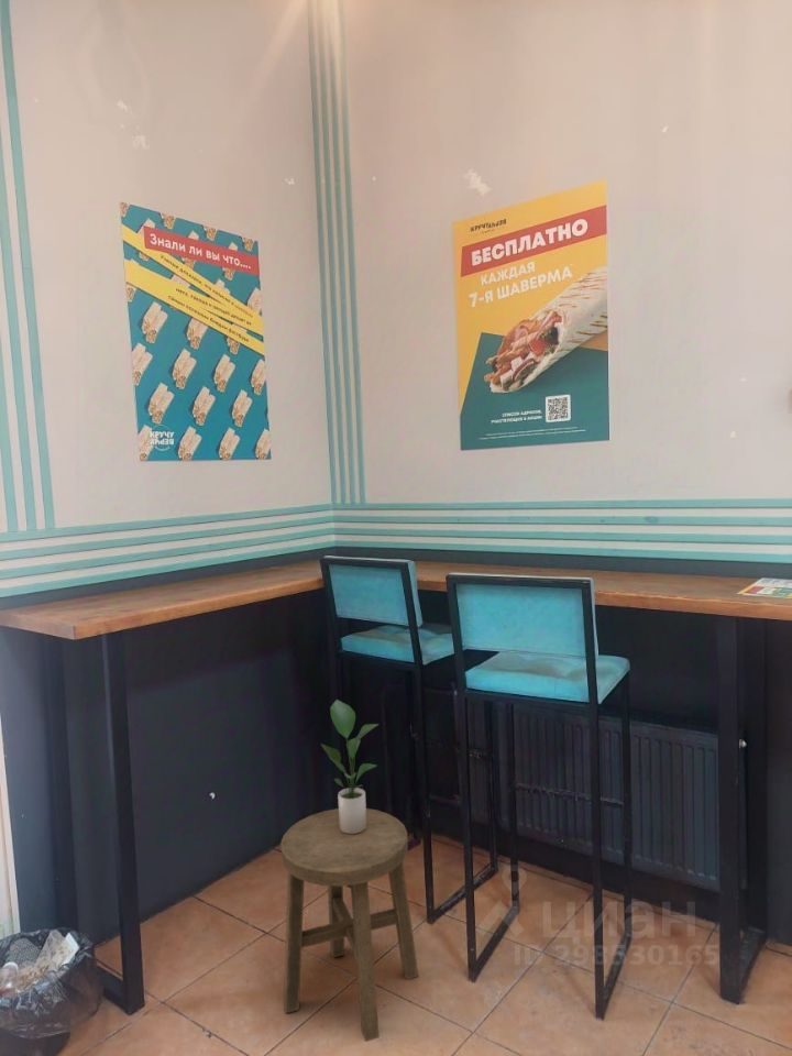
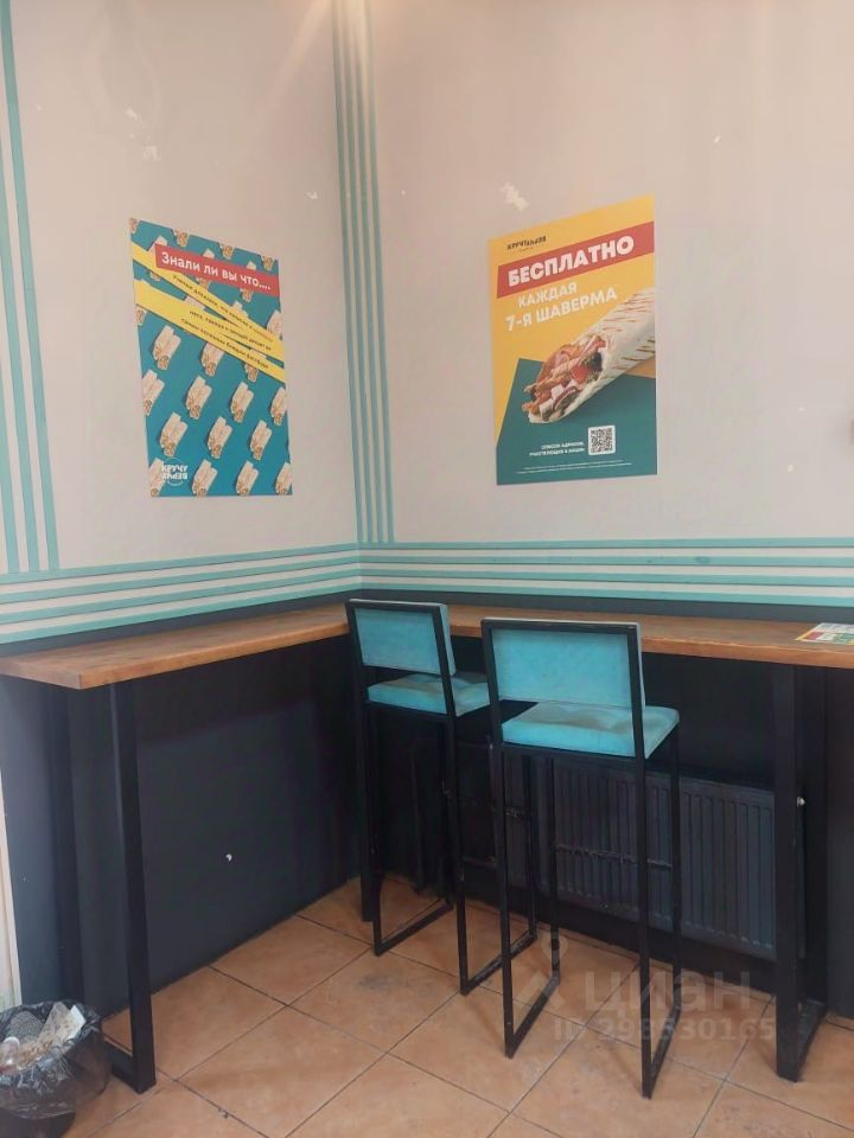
- stool (348, 913)
- potted plant (350, 768)
